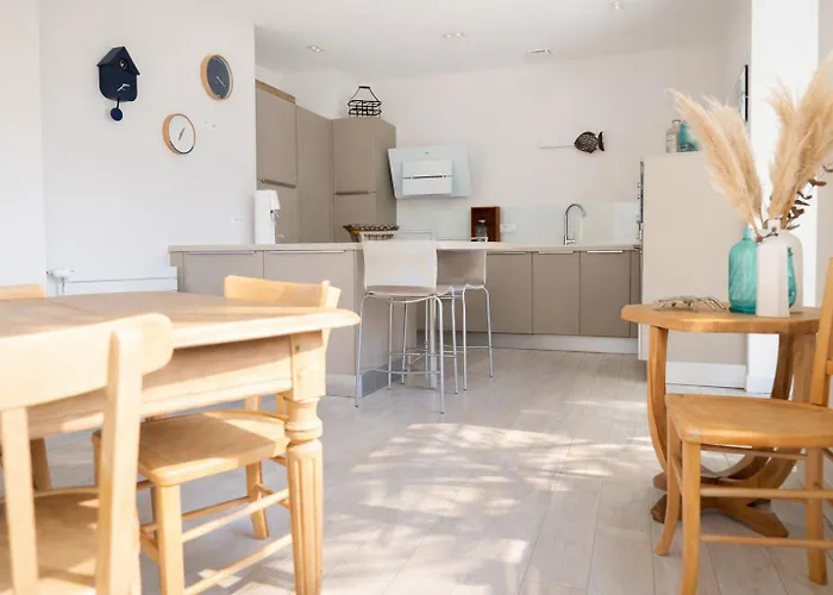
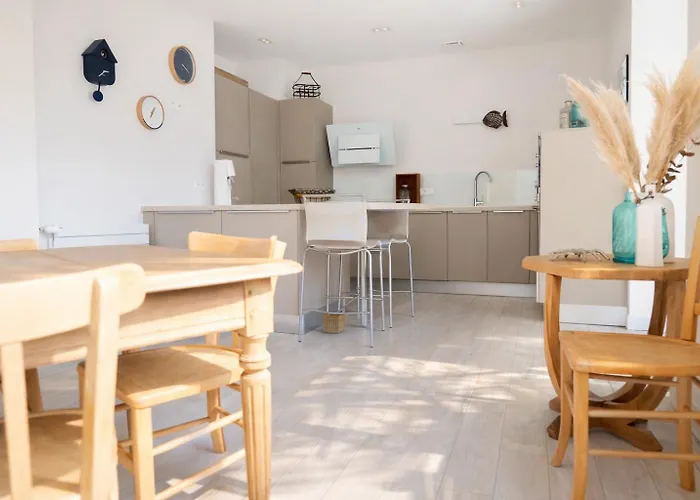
+ basket (333, 314)
